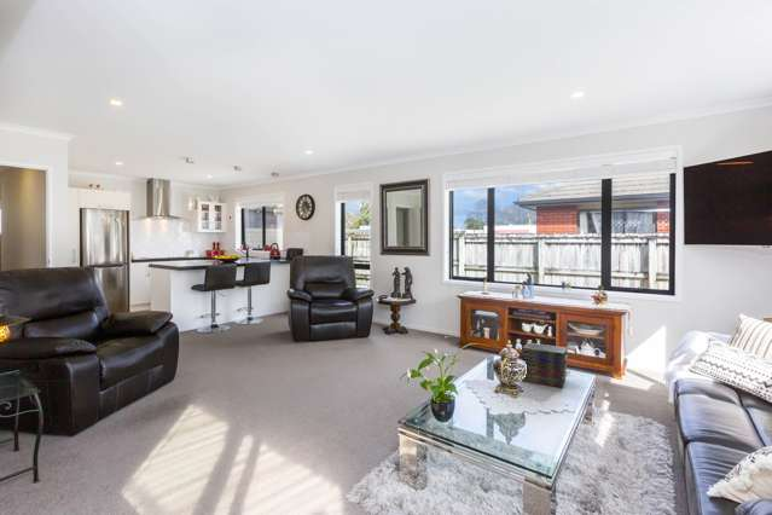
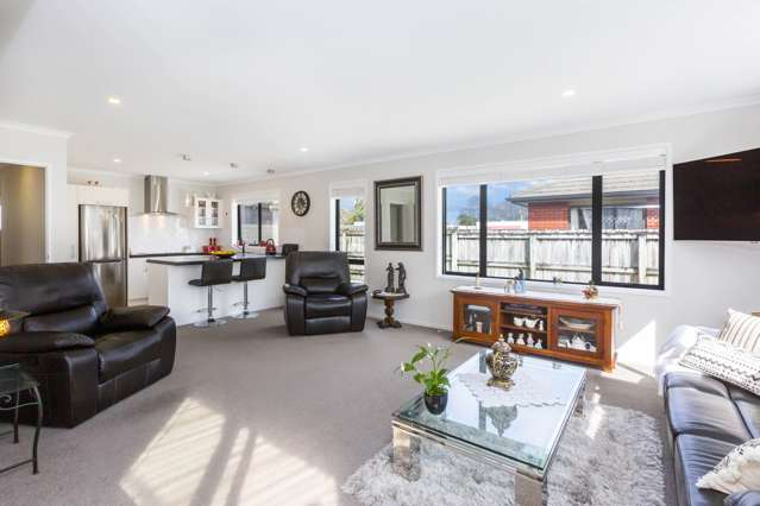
- book stack (544, 364)
